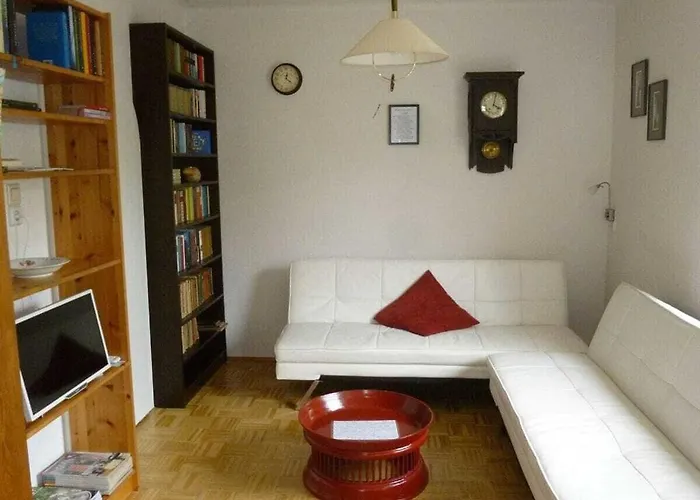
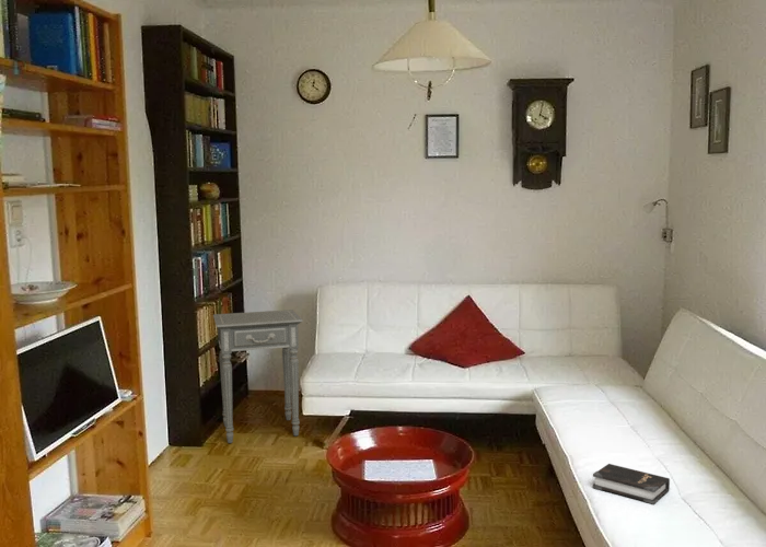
+ side table (283, 374)
+ hardback book (630, 481)
